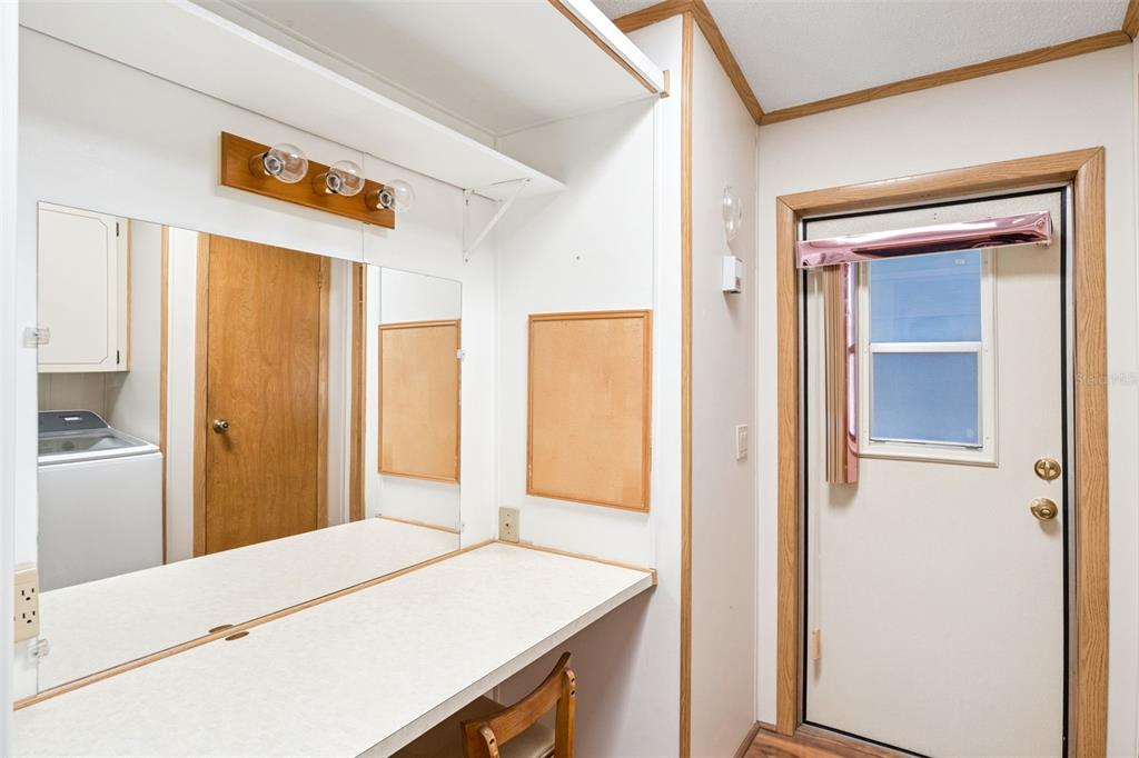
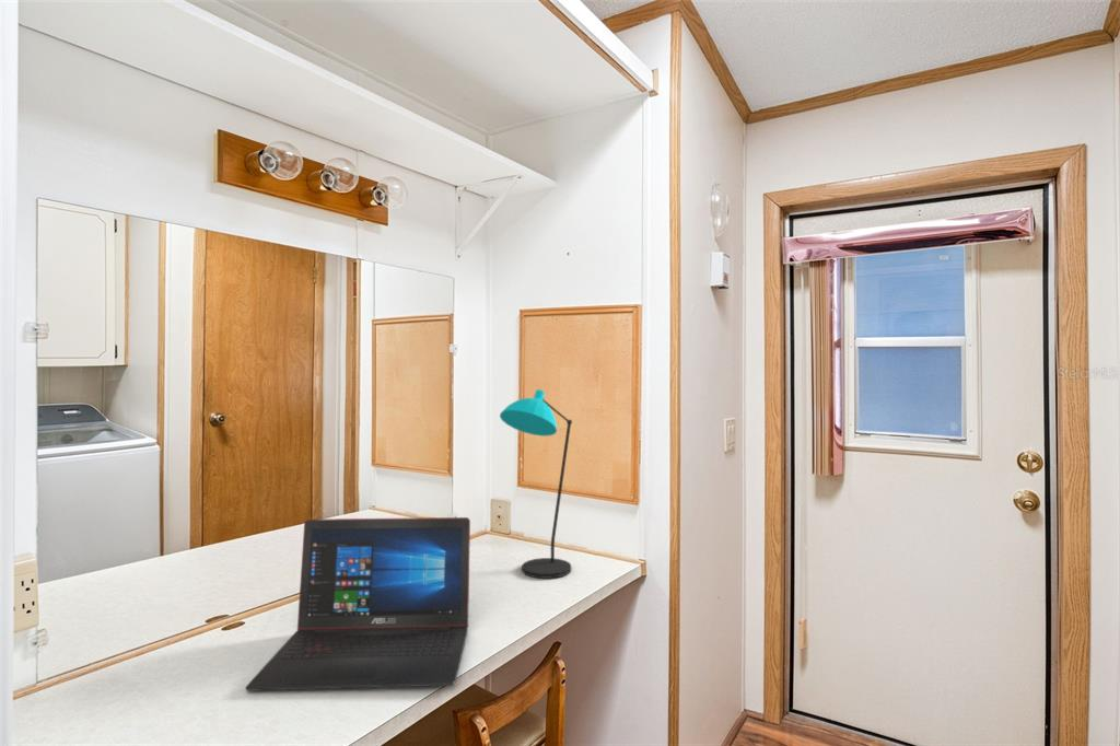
+ laptop (371, 594)
+ desk lamp (559, 482)
